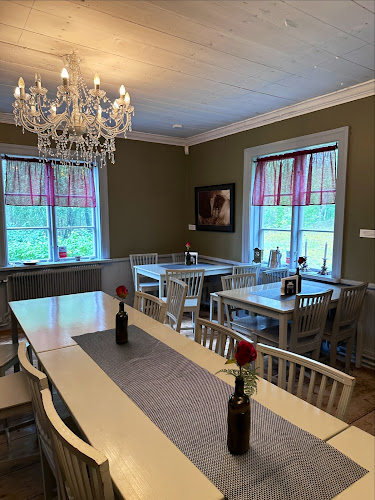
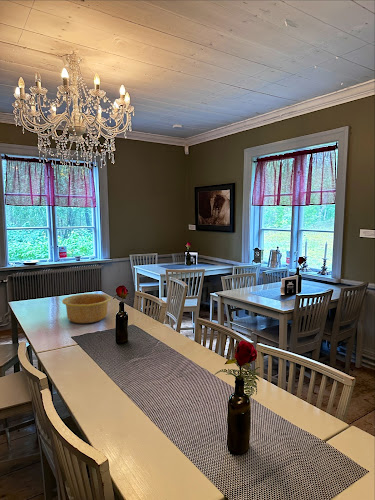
+ bowl (87, 308)
